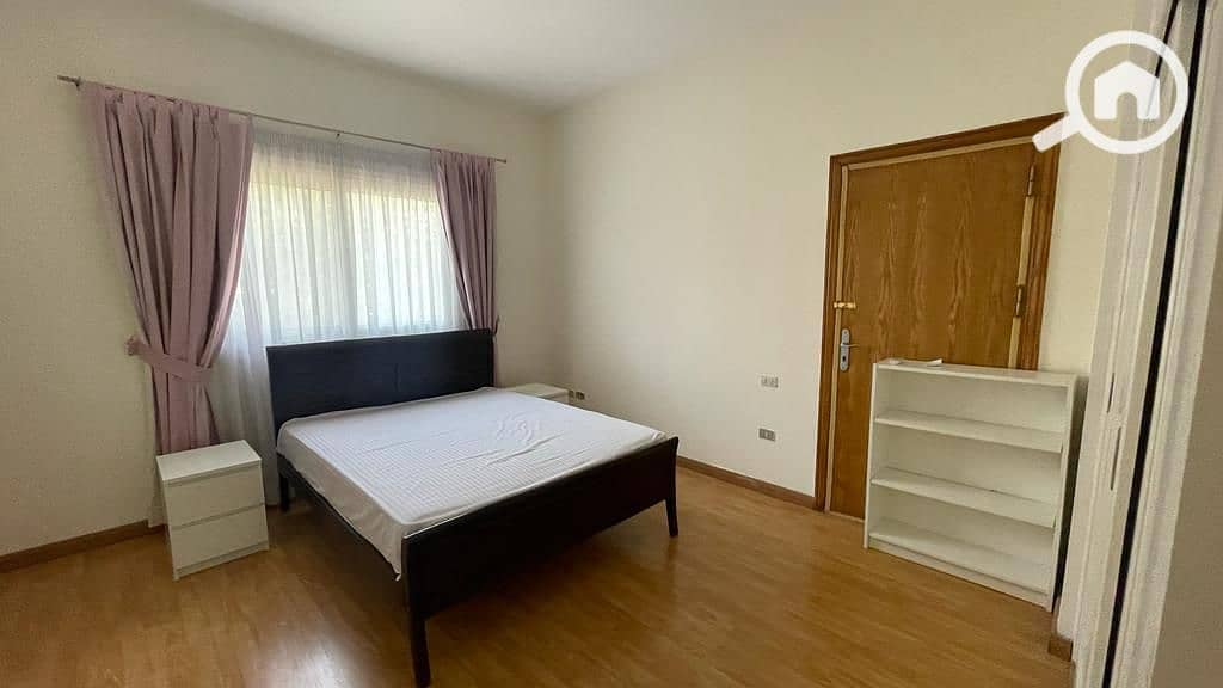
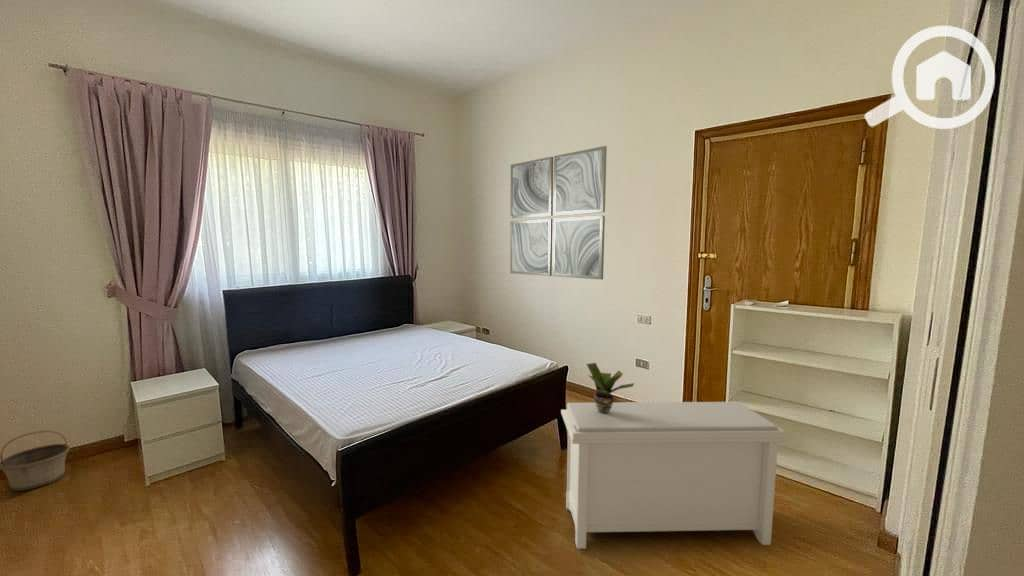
+ basket (35, 456)
+ wall art (552, 215)
+ bench (662, 469)
+ potted plant (603, 389)
